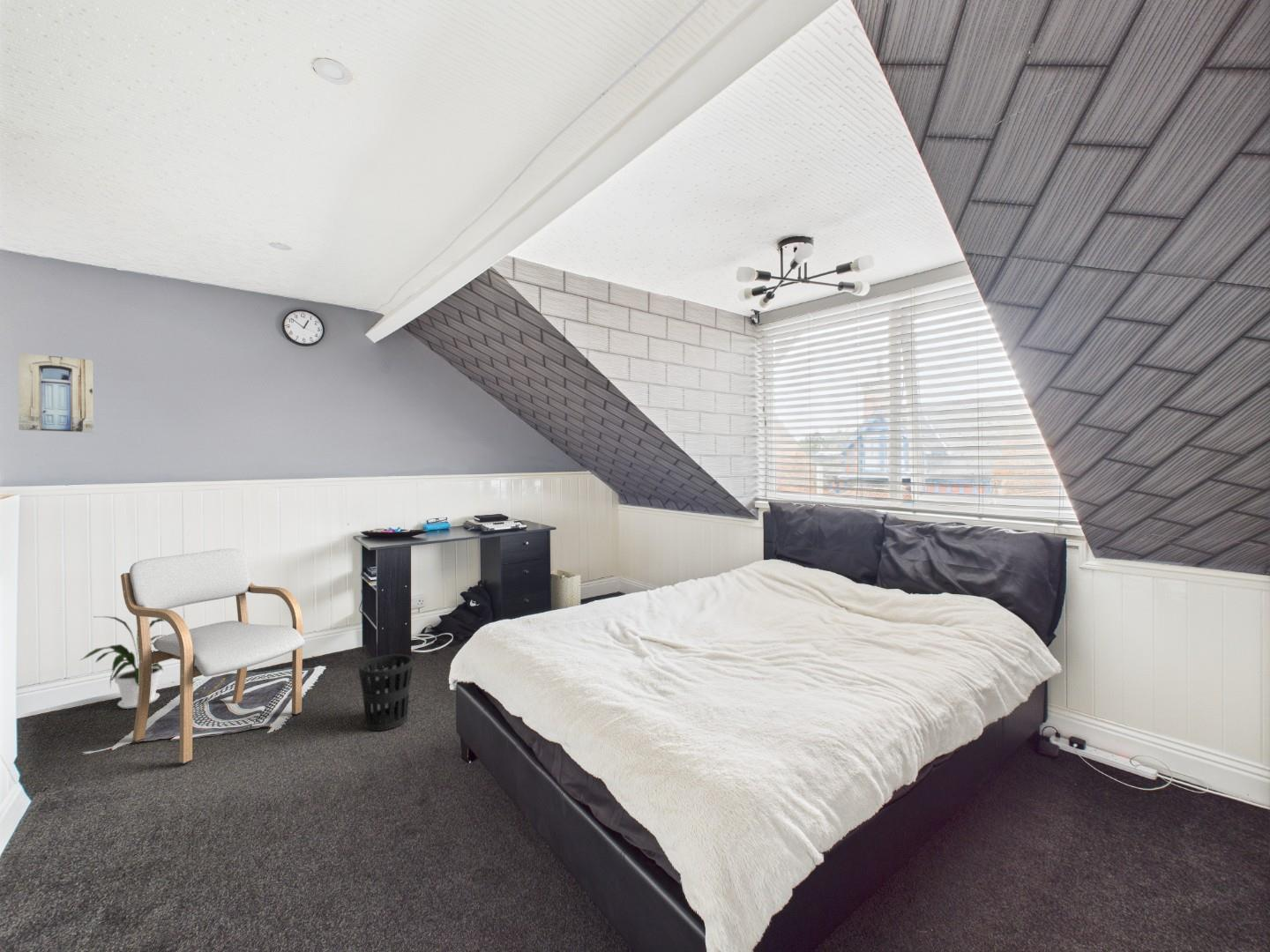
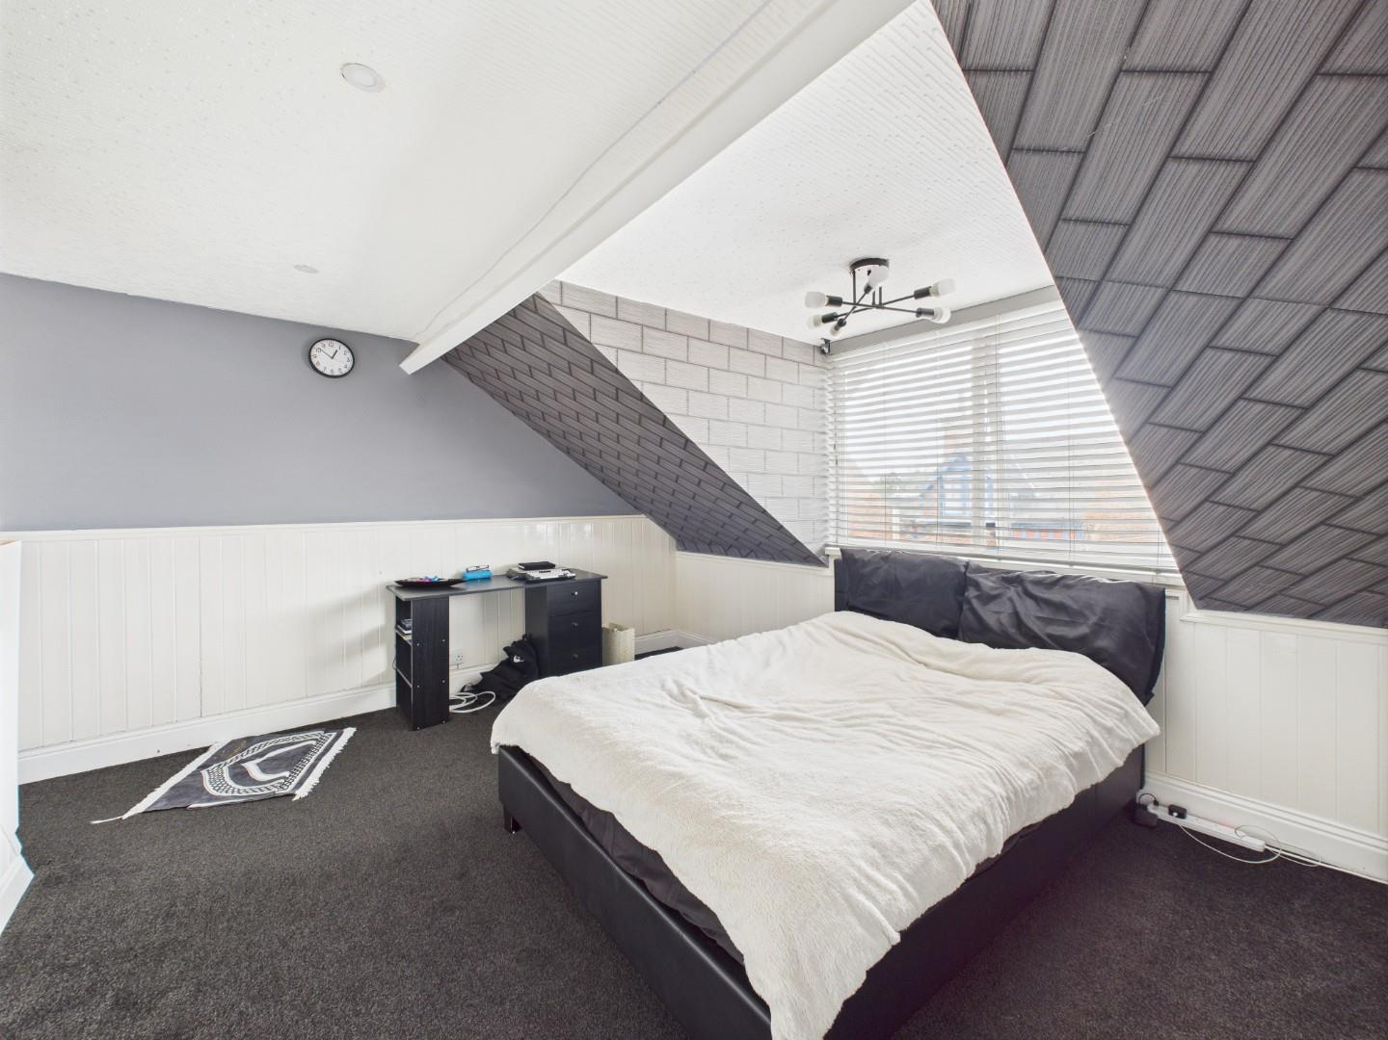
- wastebasket (386, 693)
- armchair (222, 643)
- wall art (56, 394)
- house plant (134, 658)
